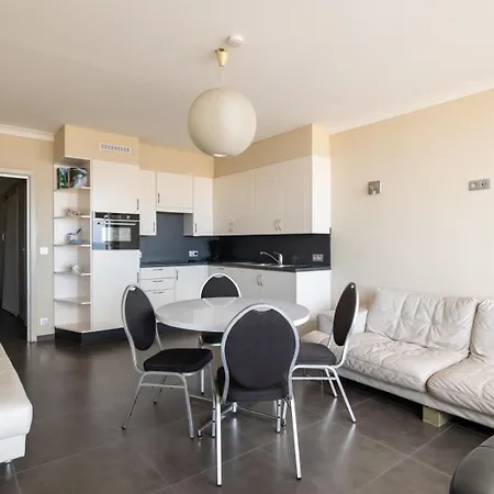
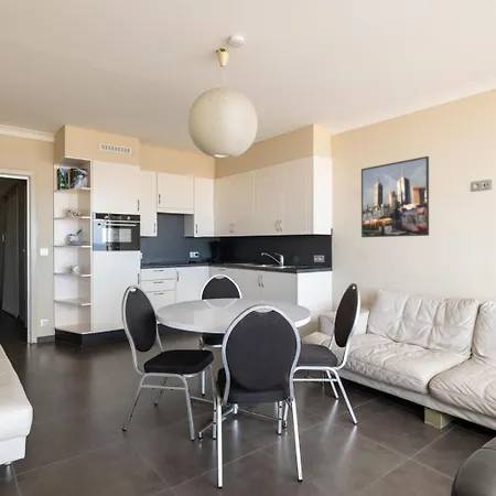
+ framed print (392, 200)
